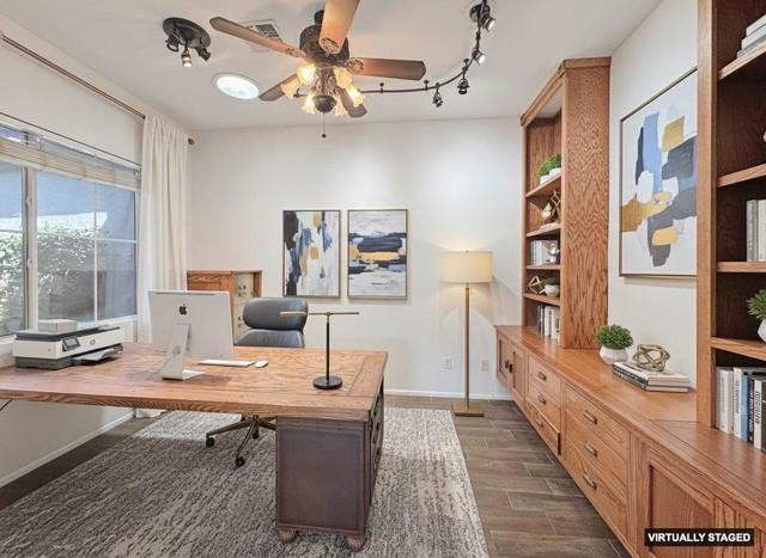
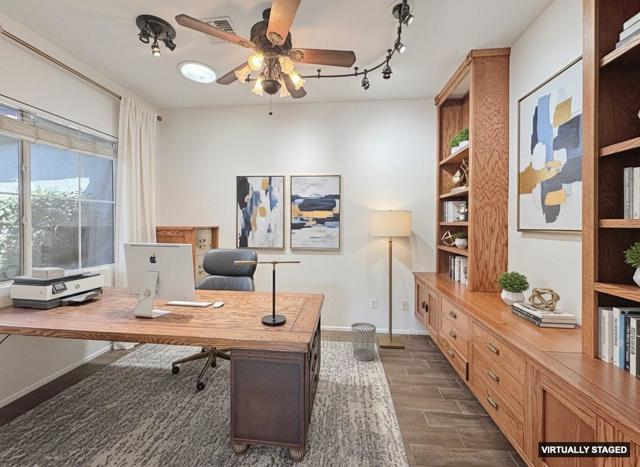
+ wastebasket (363, 341)
